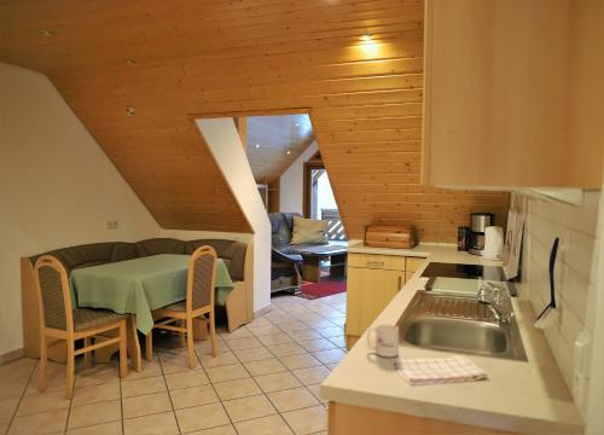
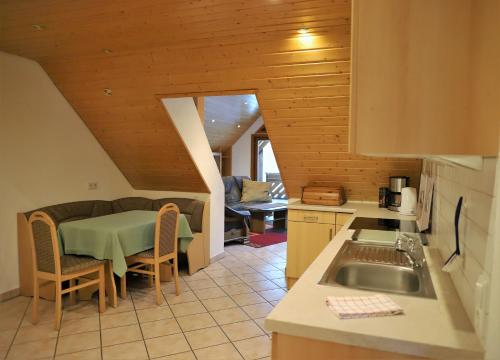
- mug (382, 340)
